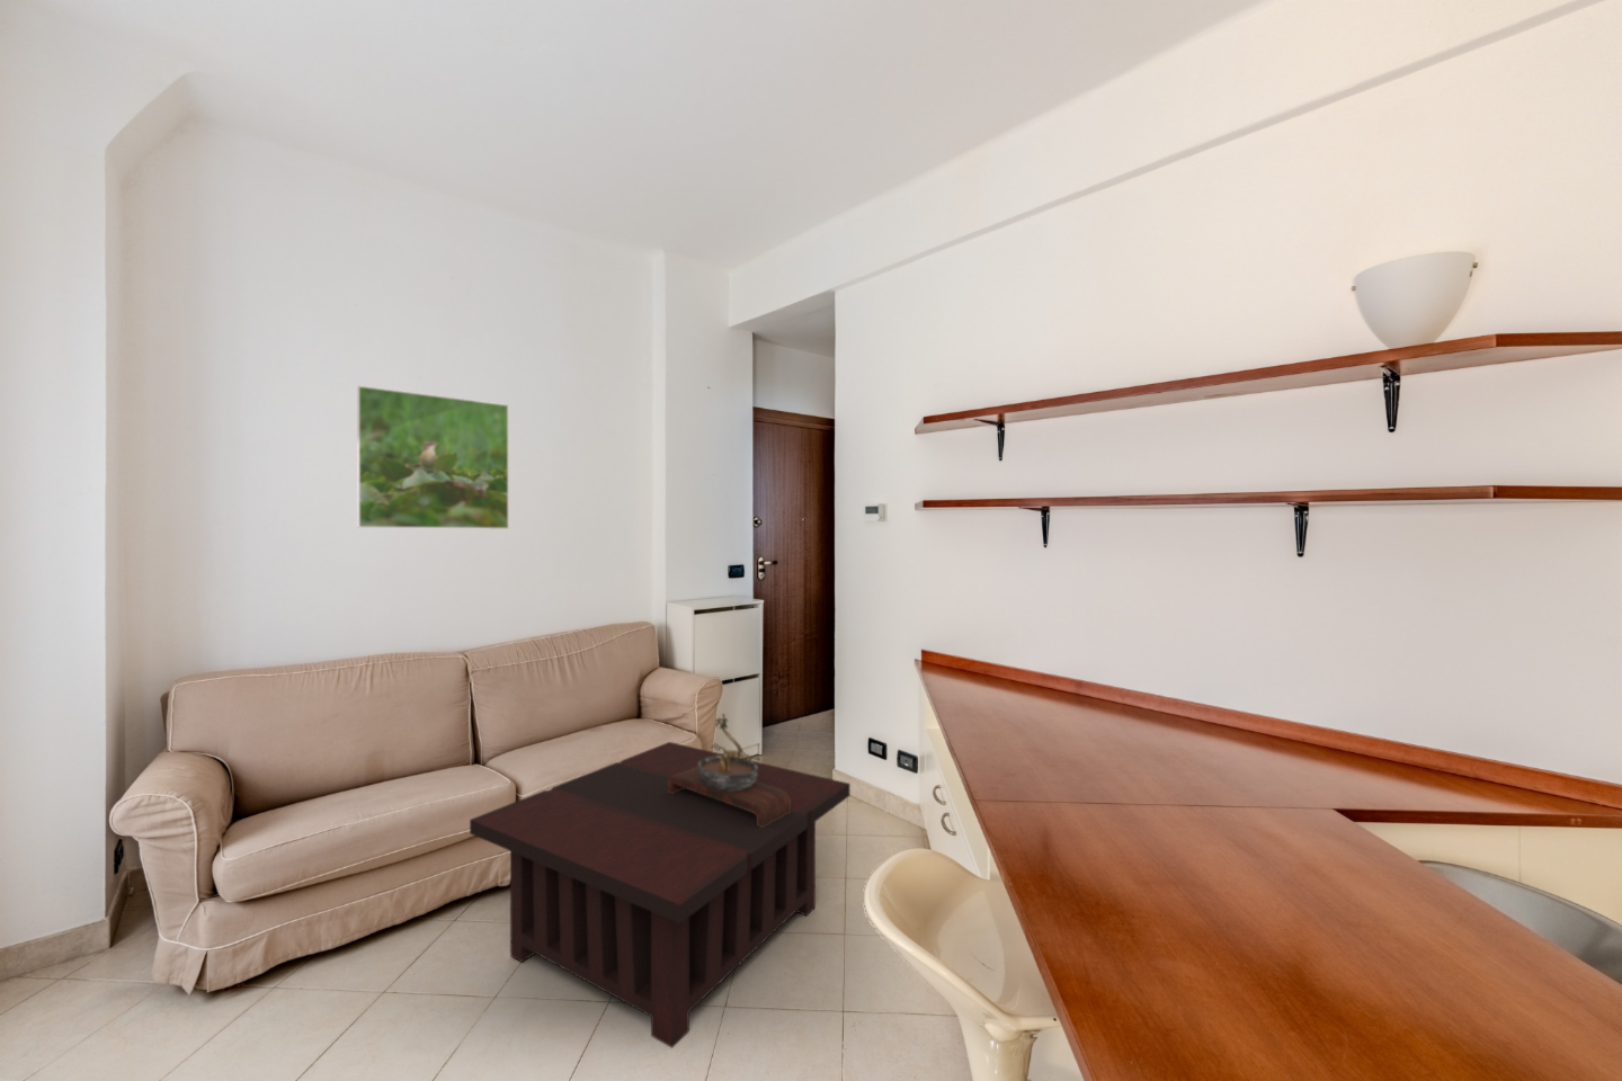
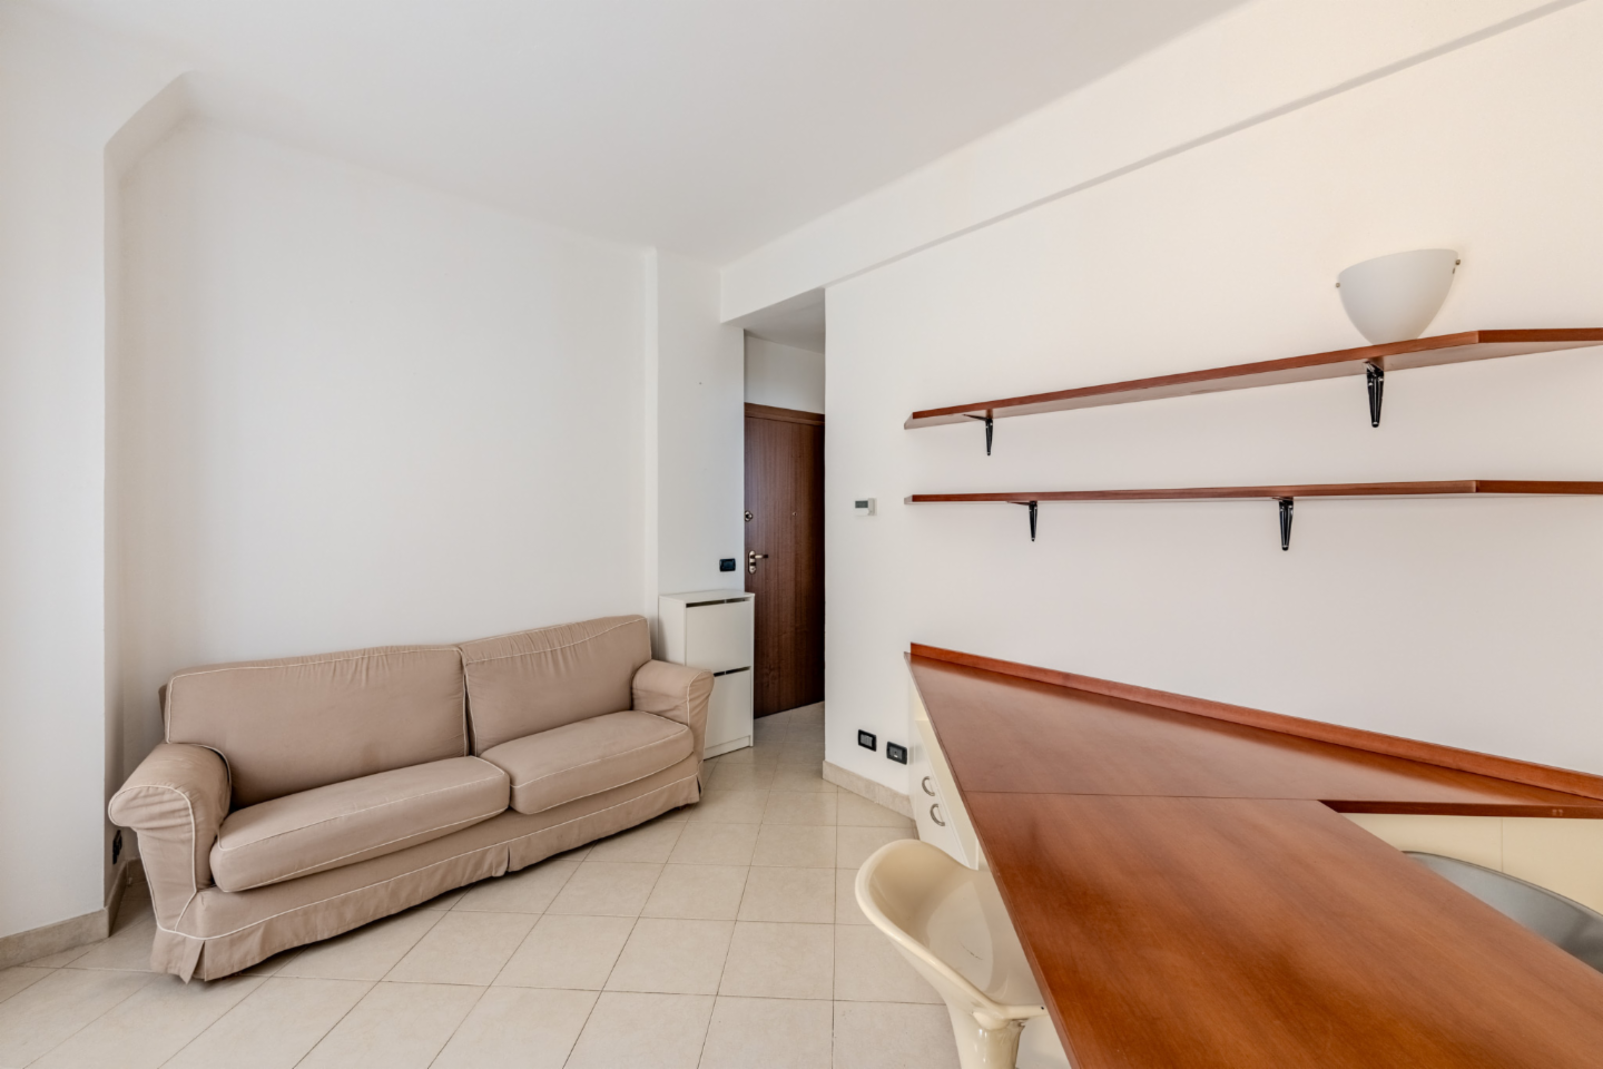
- coffee table (672, 865)
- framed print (437, 462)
- bonsai tree (728, 754)
